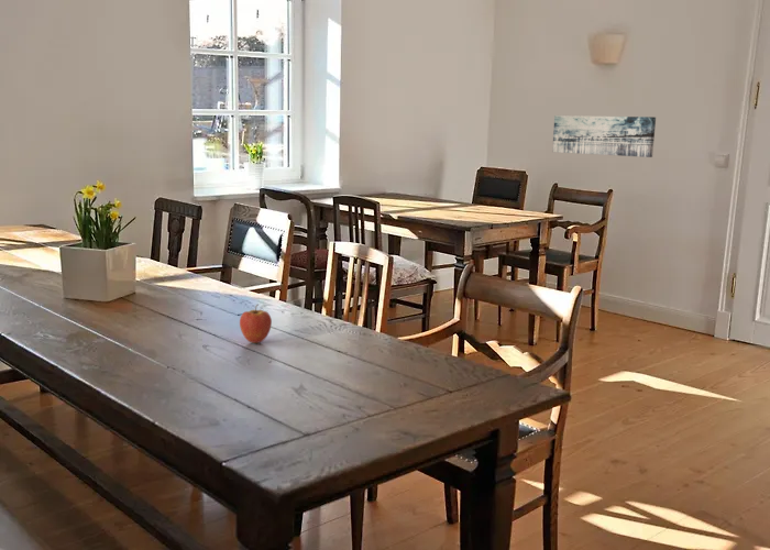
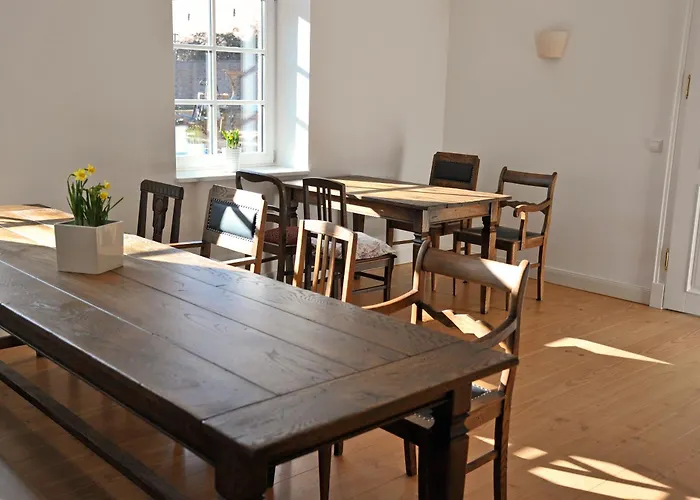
- wall art (601, 135)
- fruit (255, 322)
